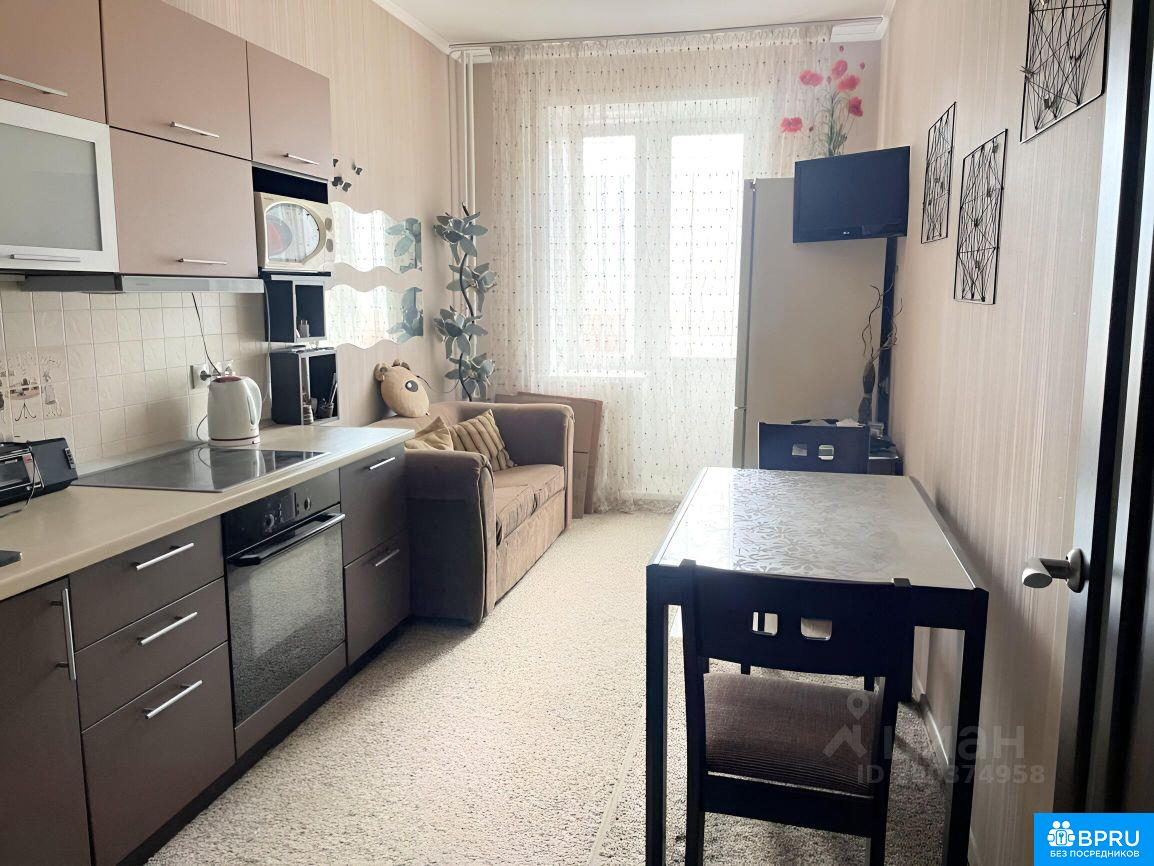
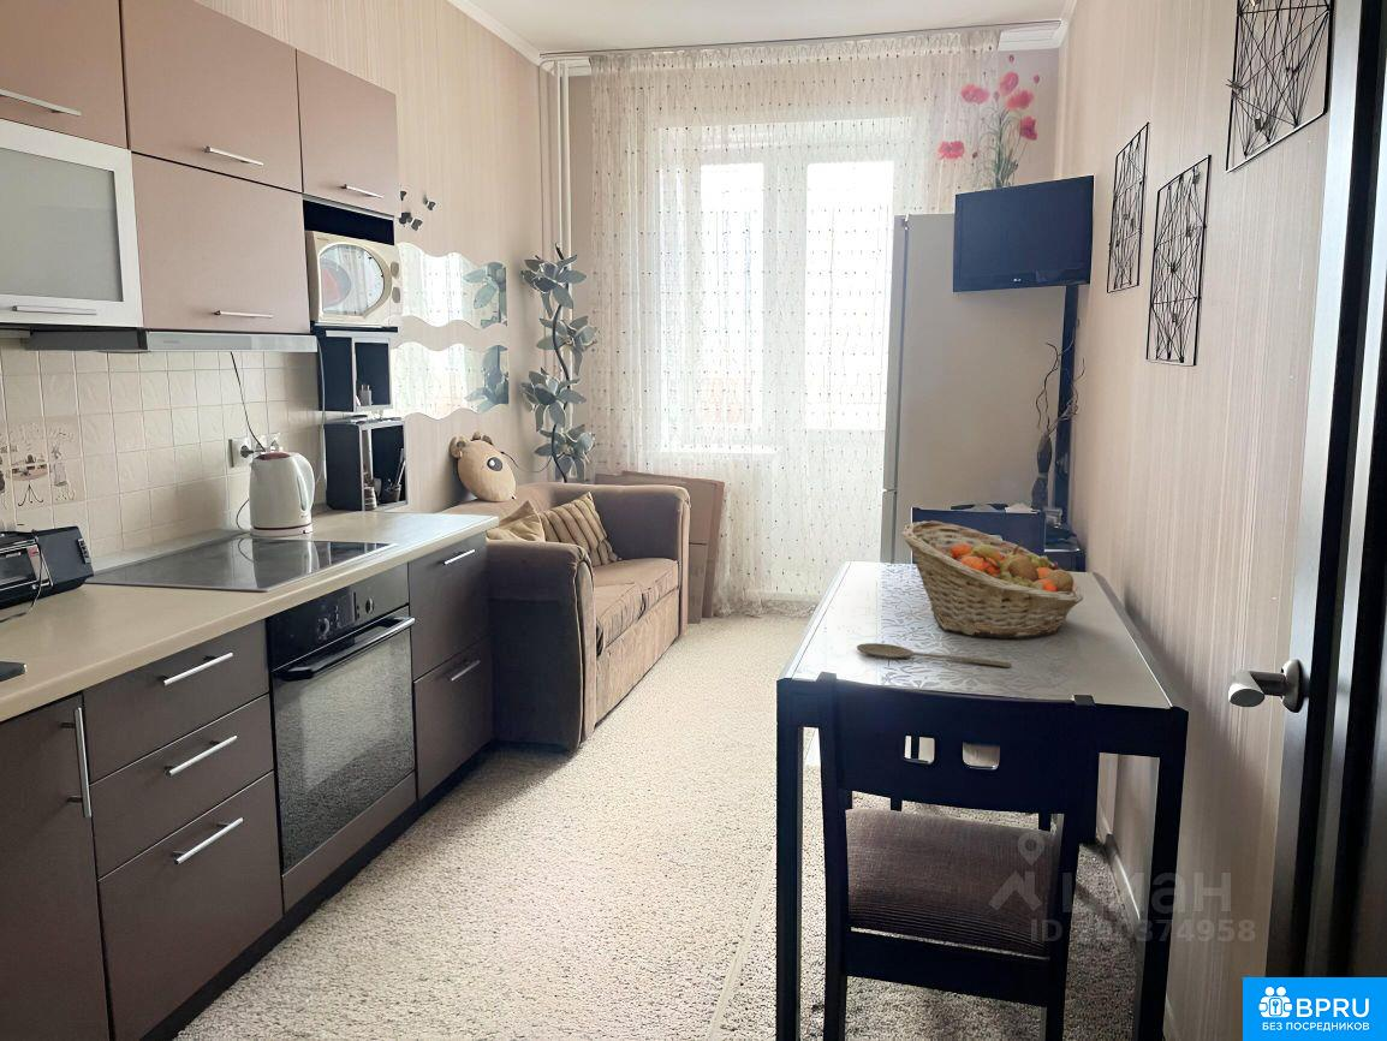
+ wooden spoon (931, 655)
+ fruit basket (990, 575)
